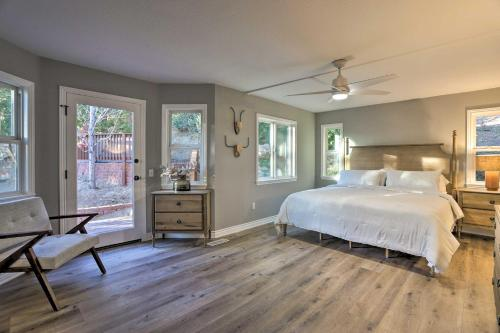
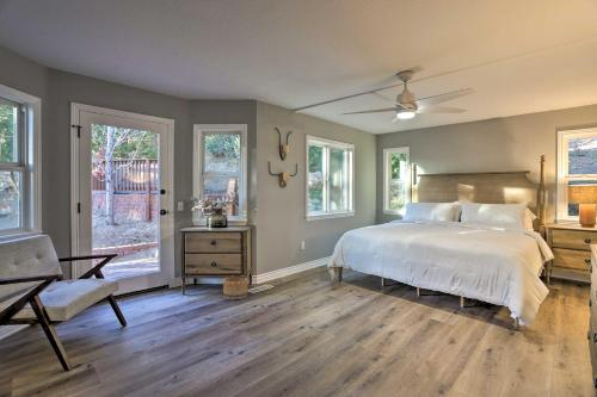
+ basket (235, 287)
